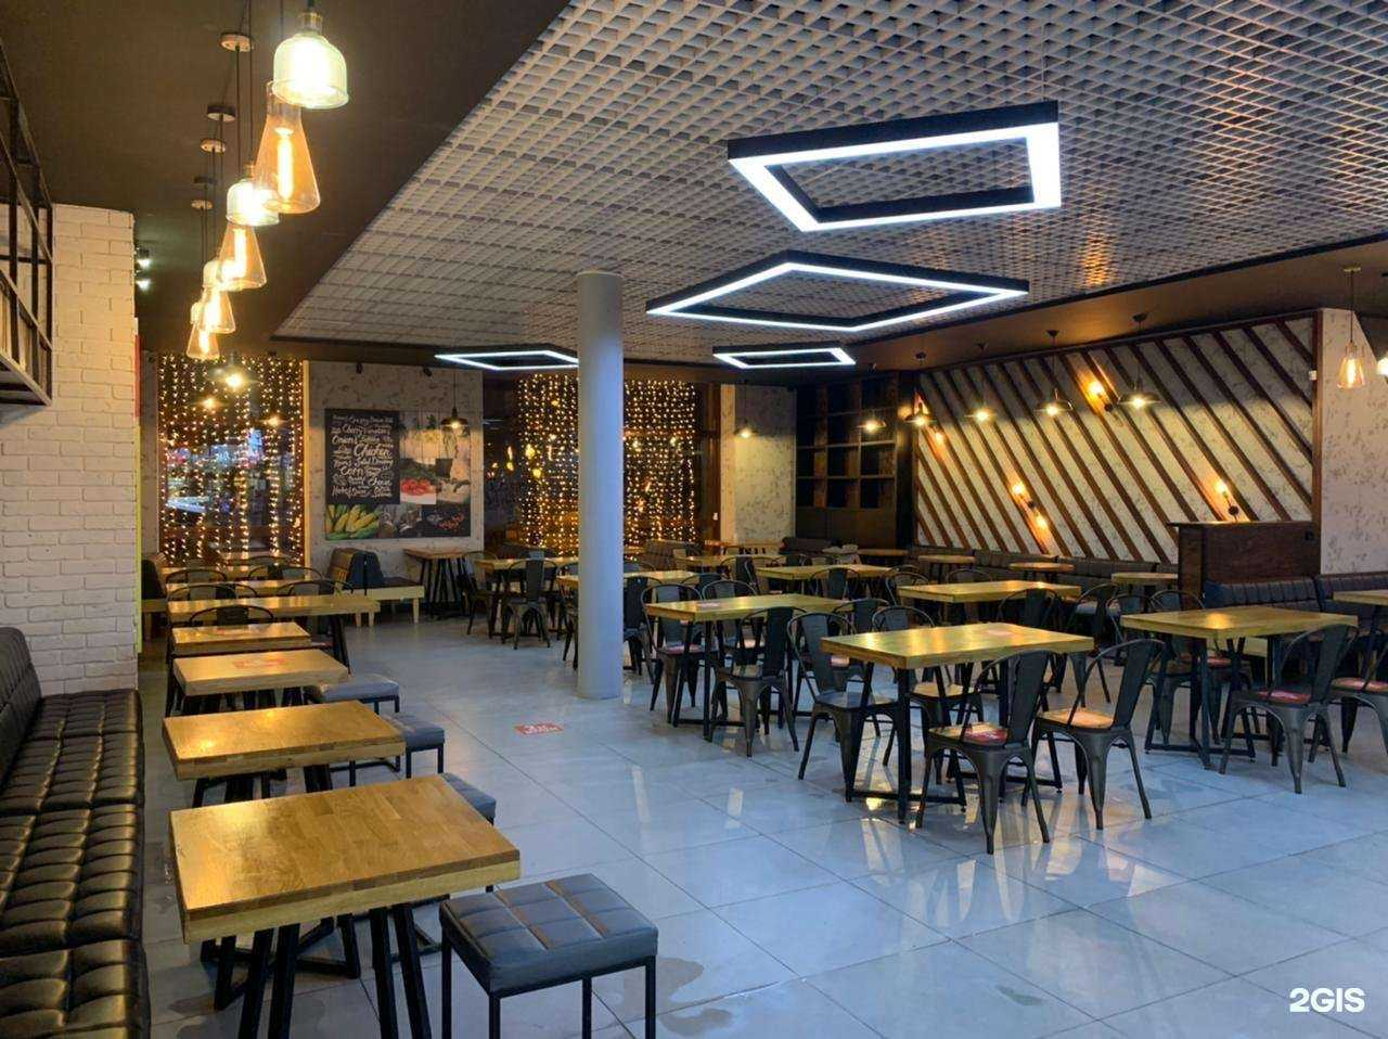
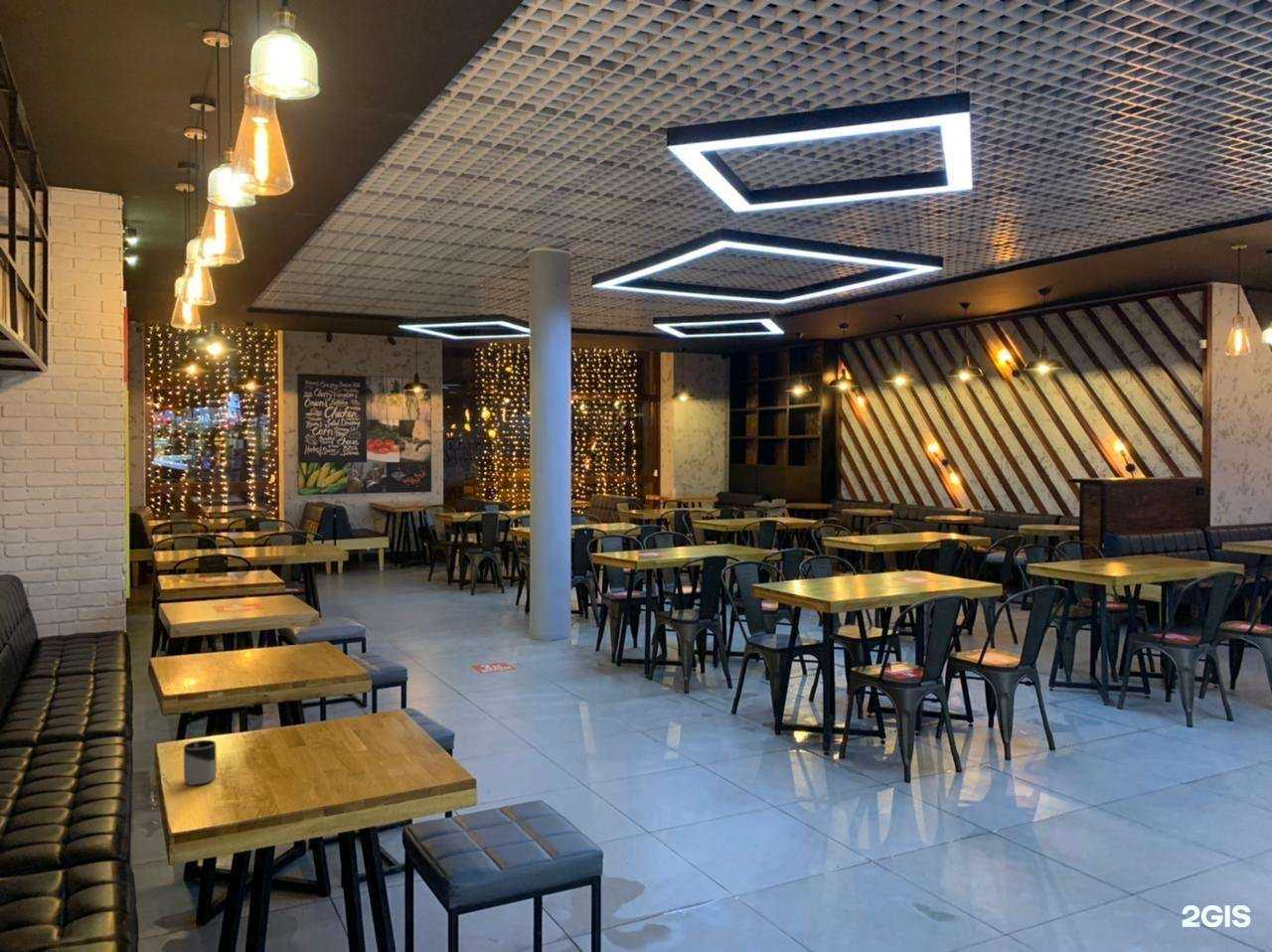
+ cup (200, 760)
